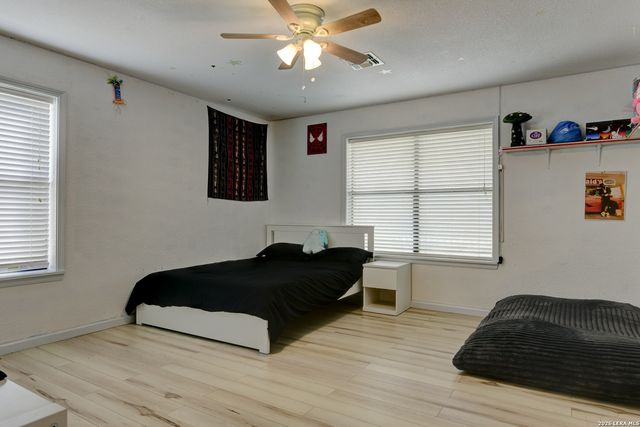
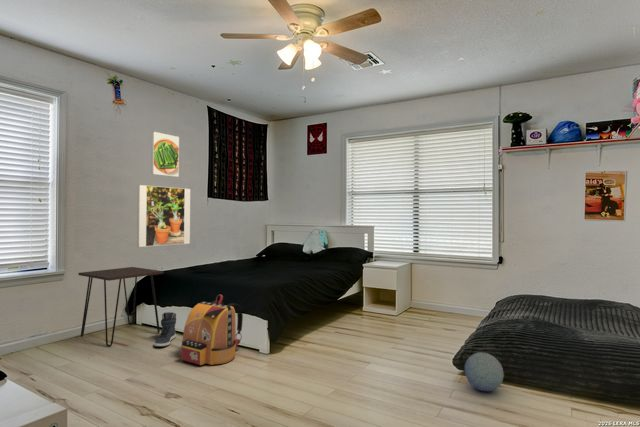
+ ball (483, 371)
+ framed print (165, 155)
+ backpack (212, 325)
+ sneaker (166, 327)
+ desk (117, 303)
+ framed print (165, 216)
